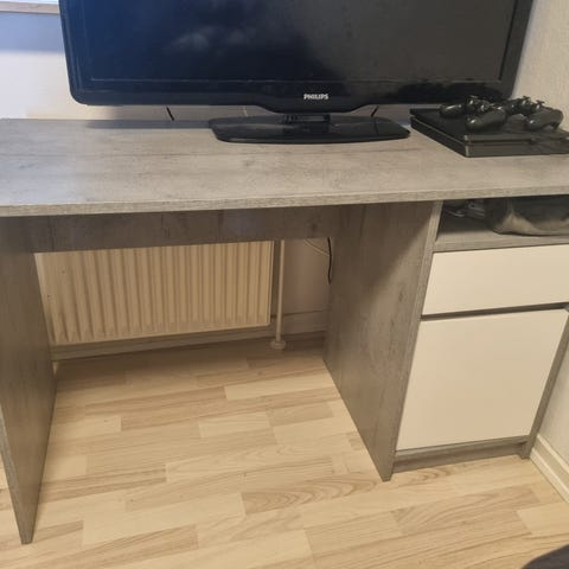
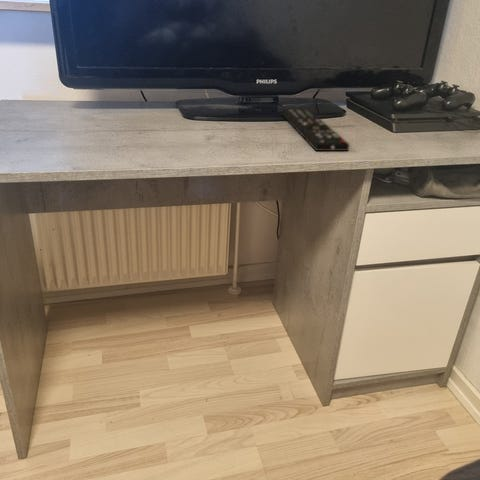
+ remote control (312, 126)
